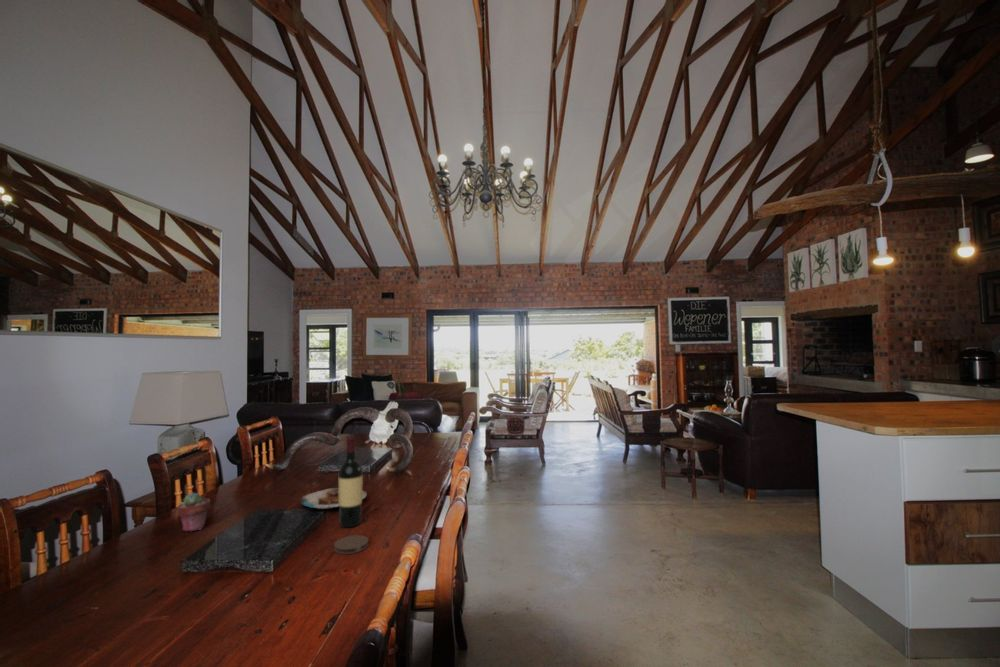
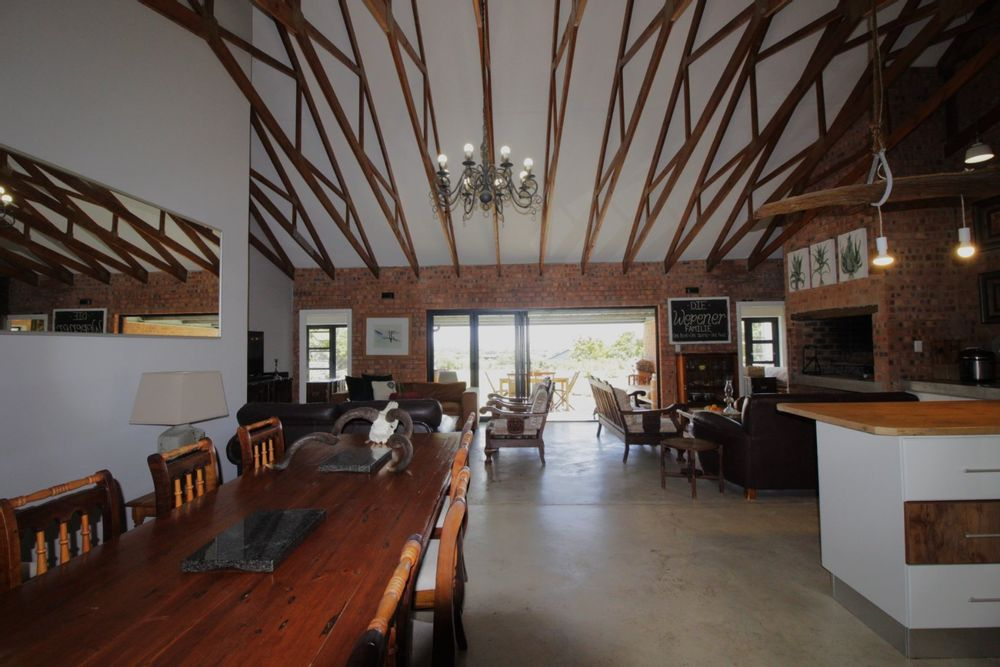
- coaster (351, 544)
- plate (334, 497)
- wine bottle (350, 480)
- potted succulent (193, 510)
